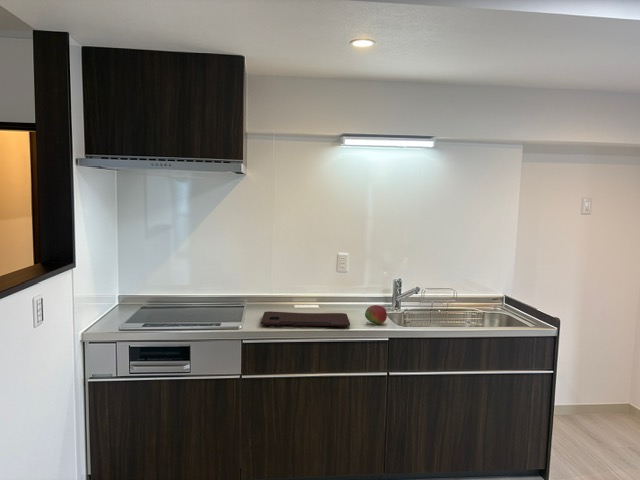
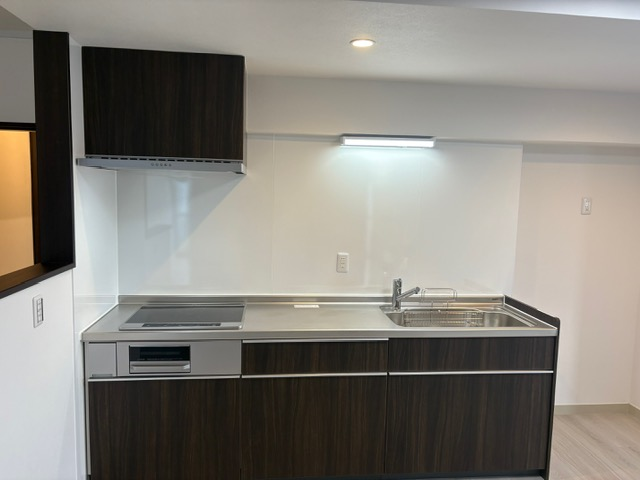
- cutting board (305, 319)
- fruit (375, 314)
